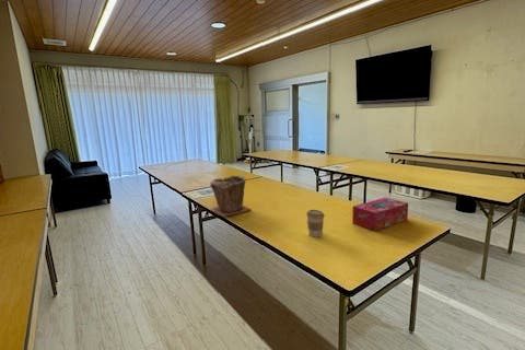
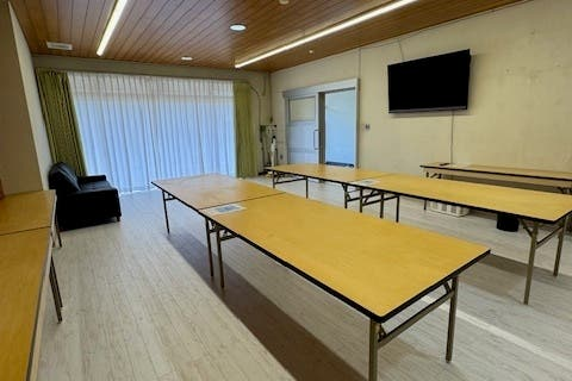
- coffee cup (315, 222)
- plant pot (229, 194)
- tissue box (380, 212)
